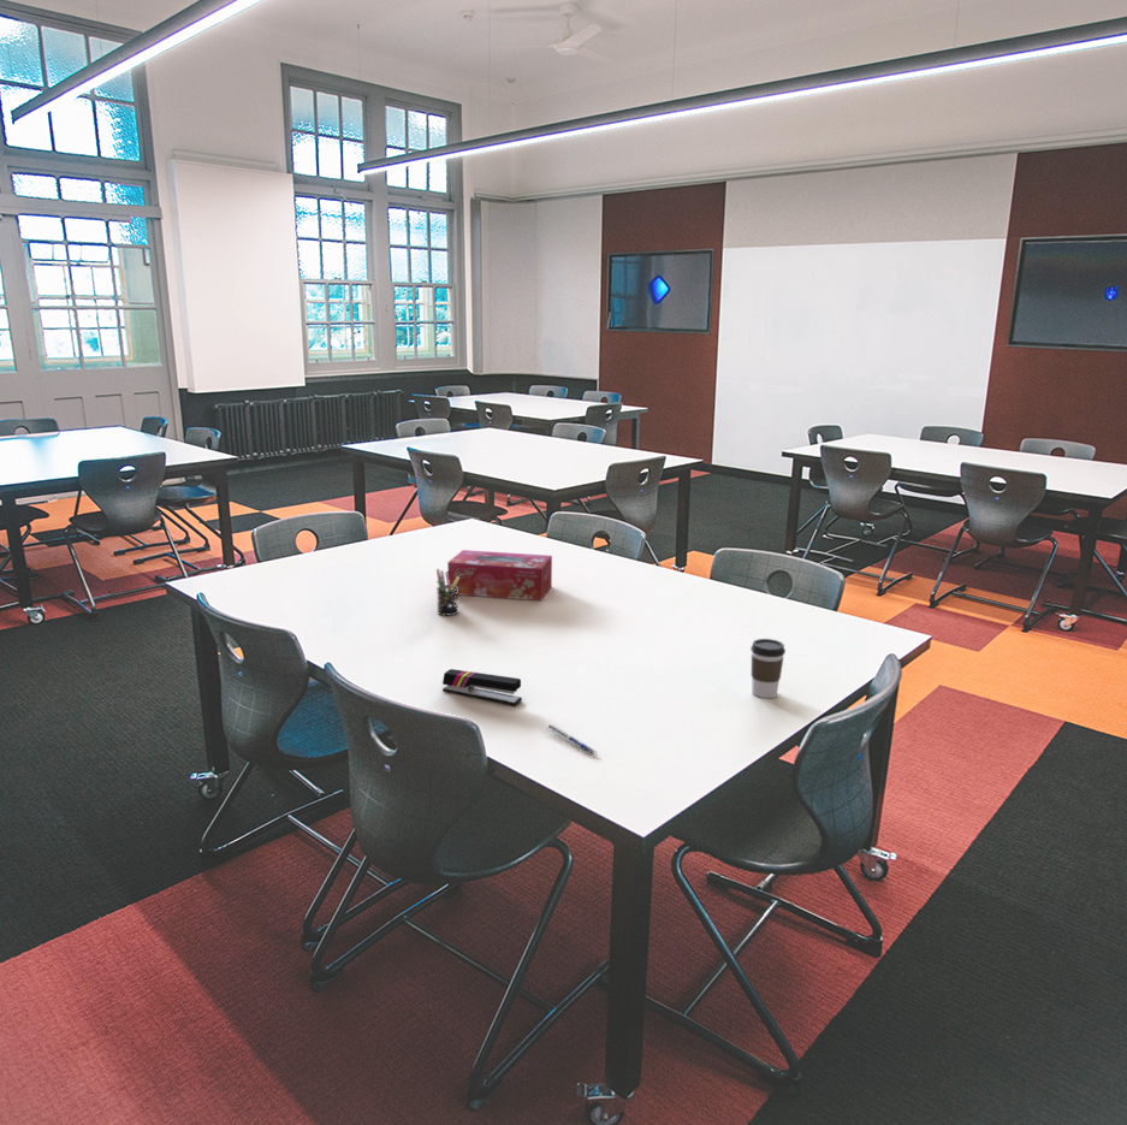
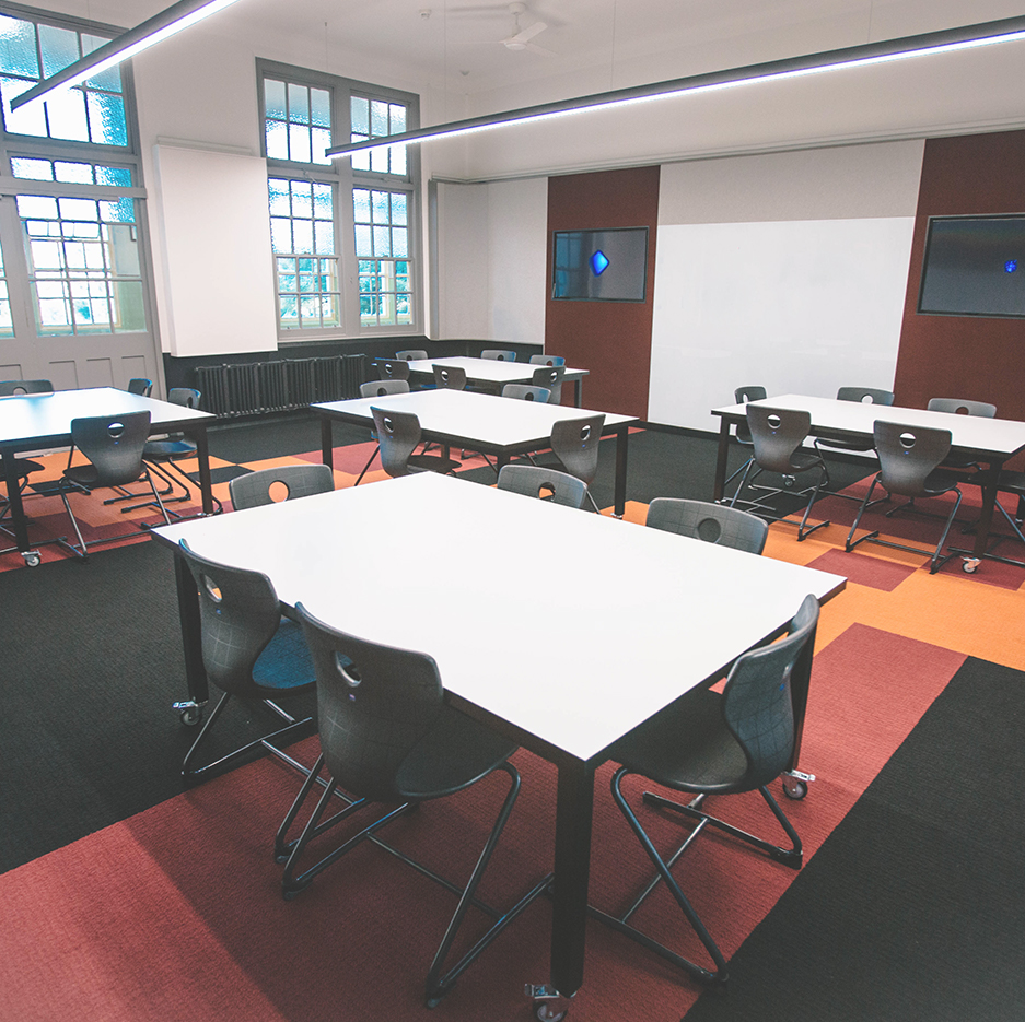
- tissue box (500, 574)
- pen (570, 738)
- pen holder (445, 591)
- stapler (481, 685)
- coffee cup (766, 668)
